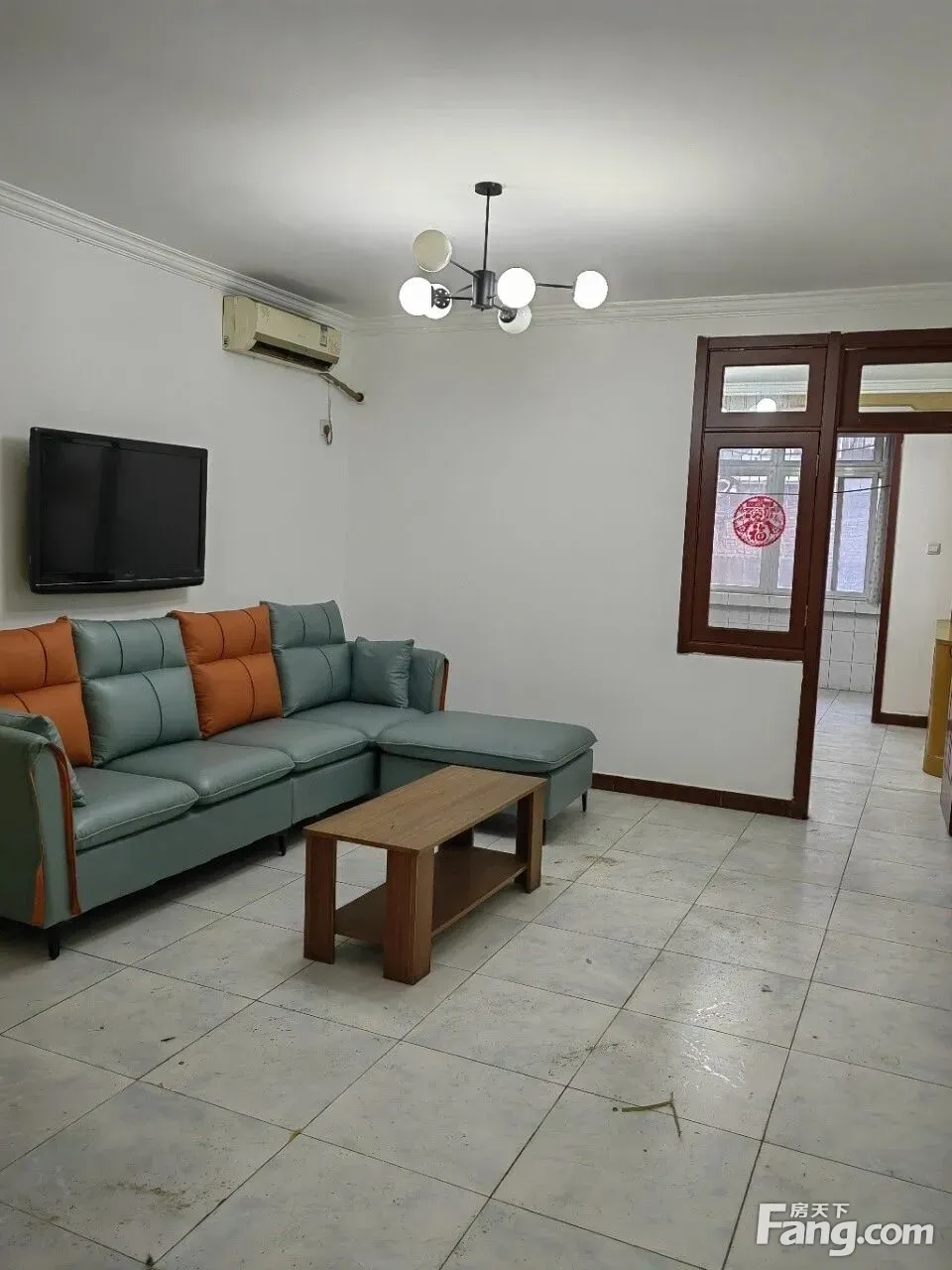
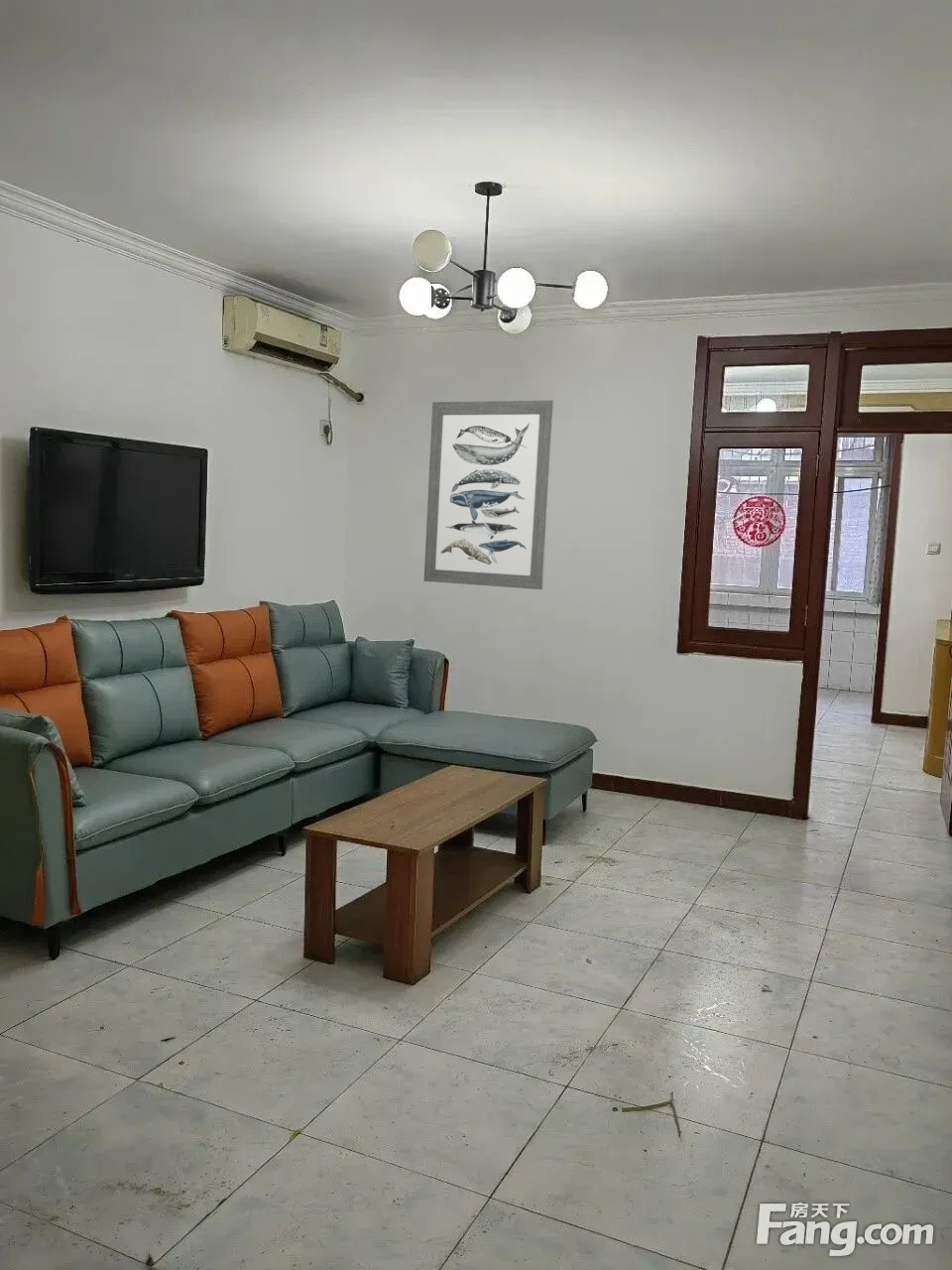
+ wall art (486, 494)
